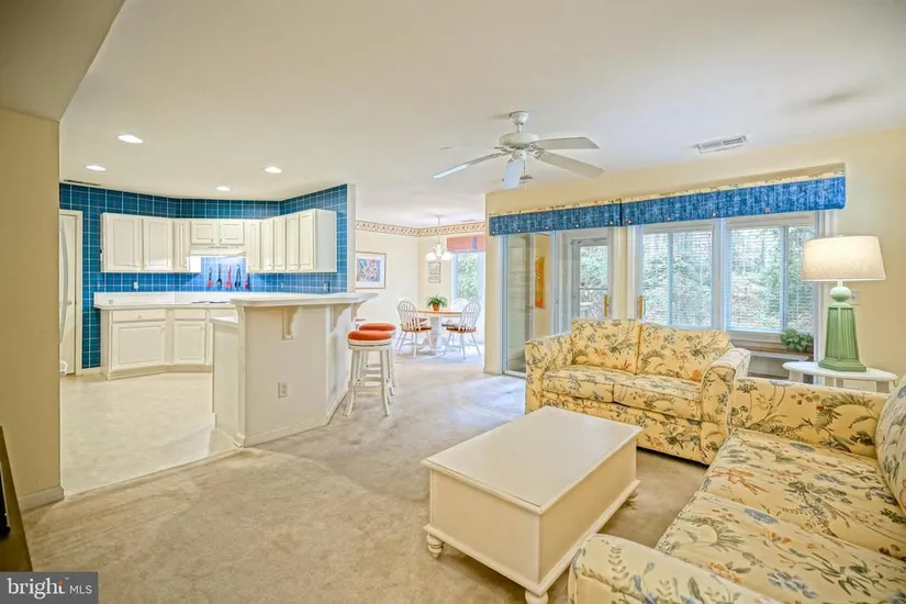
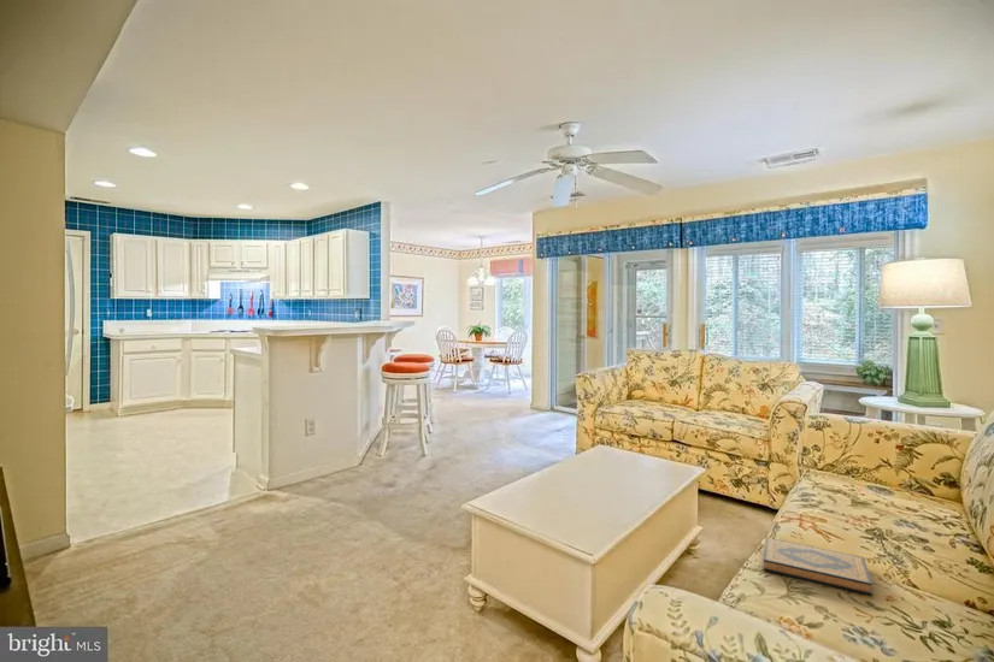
+ hardback book (813, 562)
